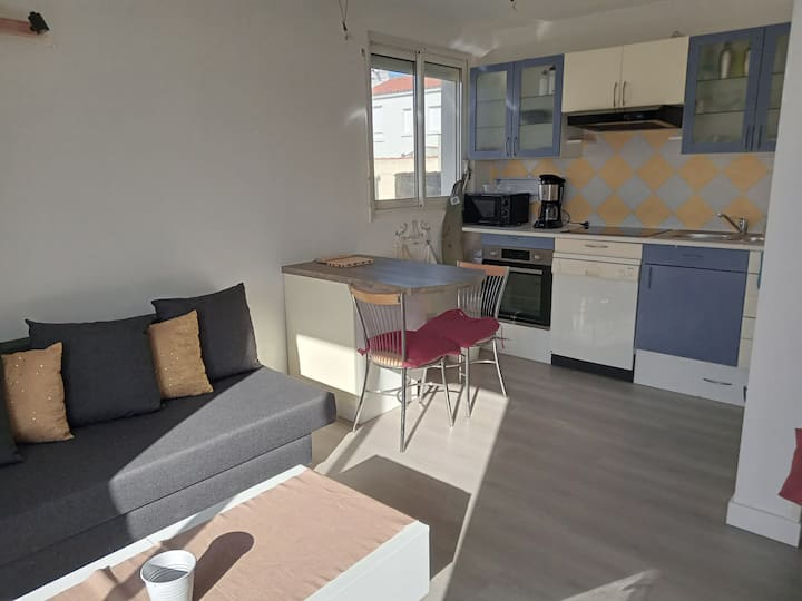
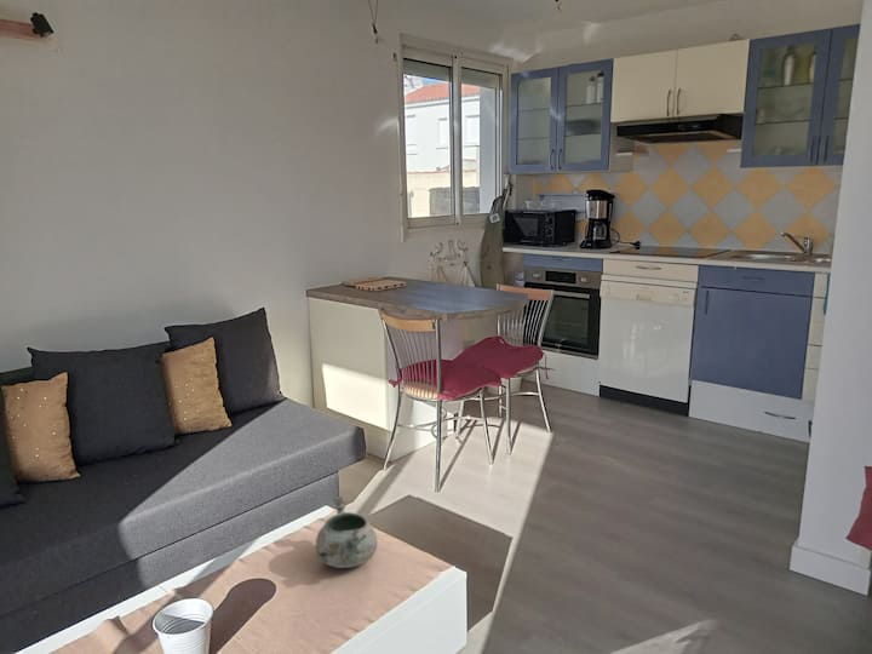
+ decorative bowl (346, 537)
